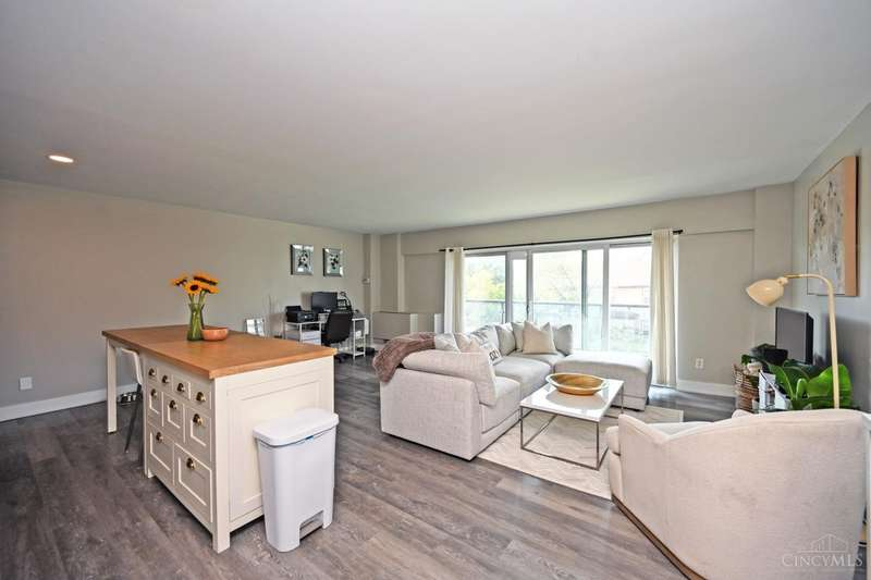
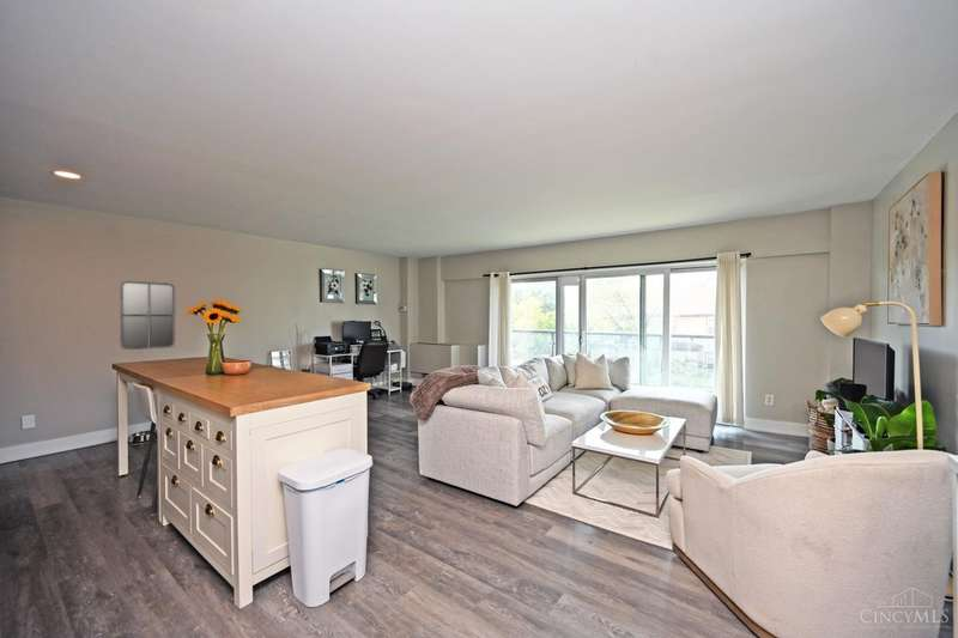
+ home mirror (147, 315)
